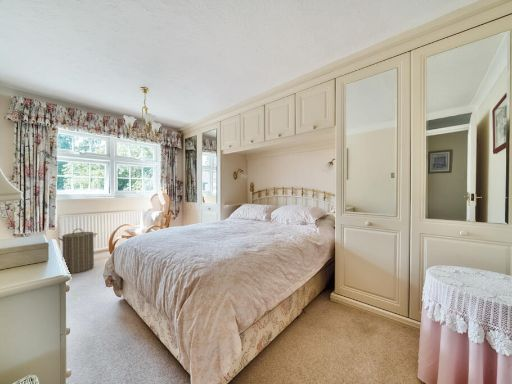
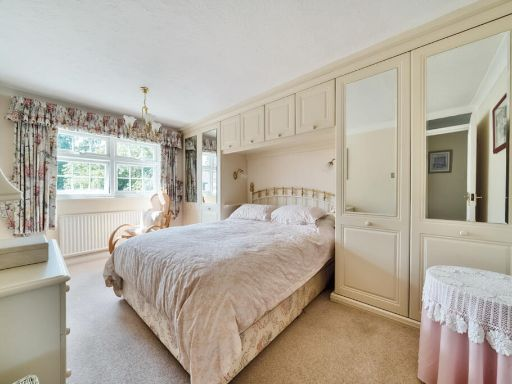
- laundry hamper (78, 248)
